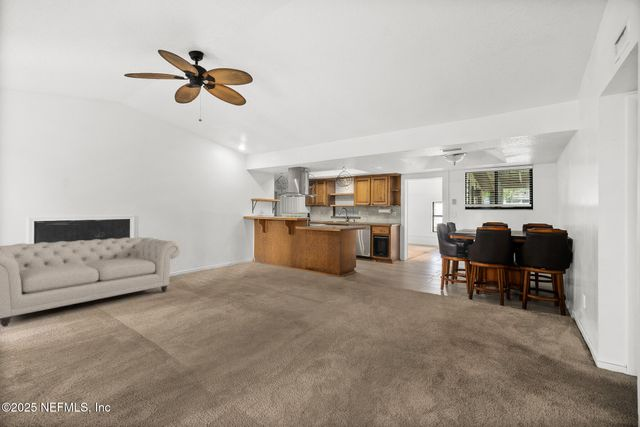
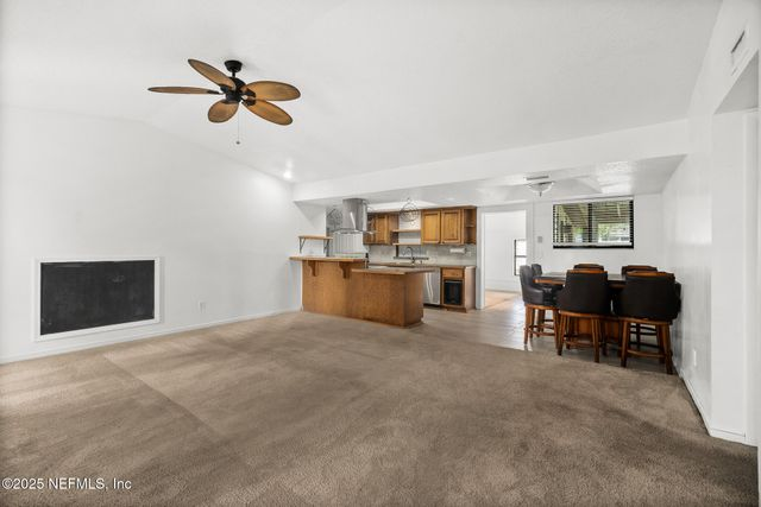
- sofa (87, 270)
